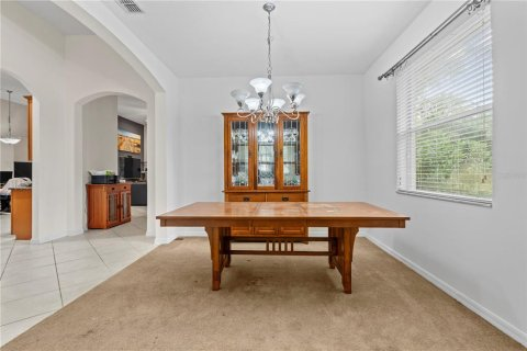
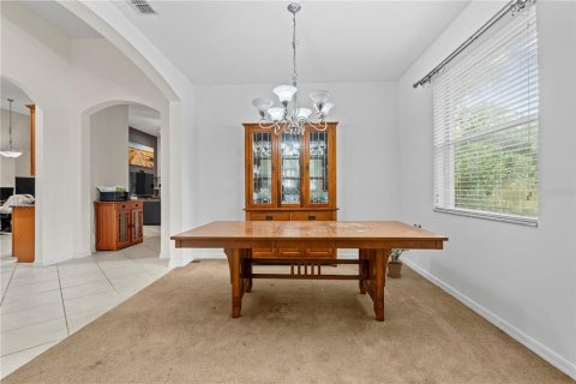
+ house plant (402, 250)
